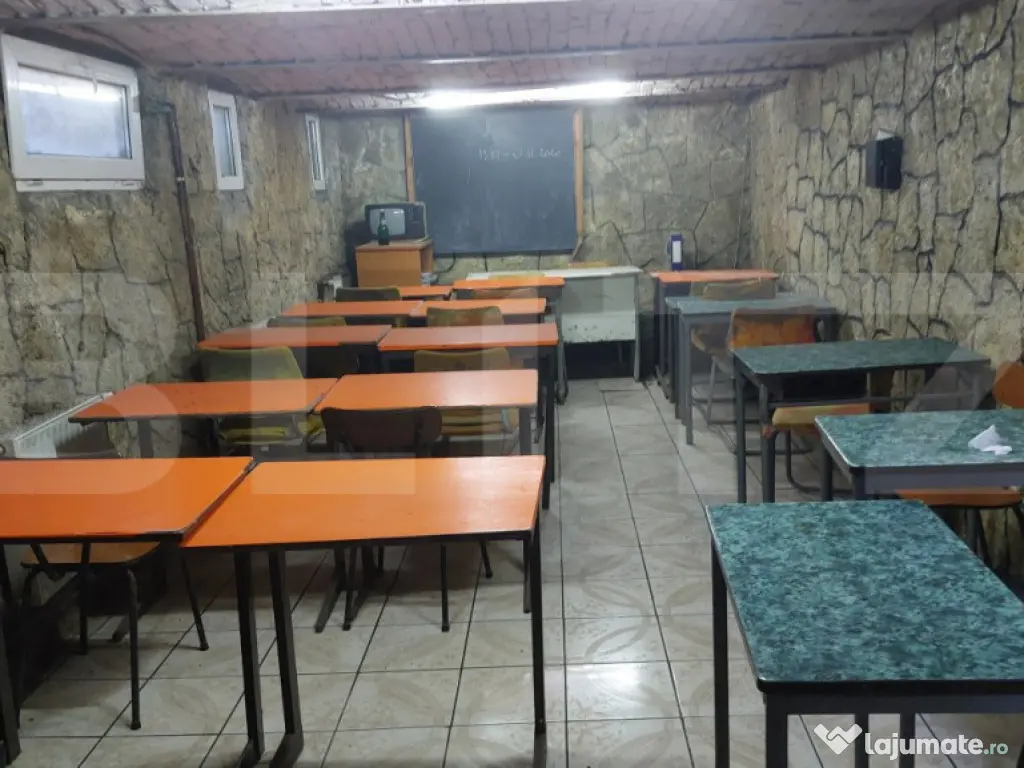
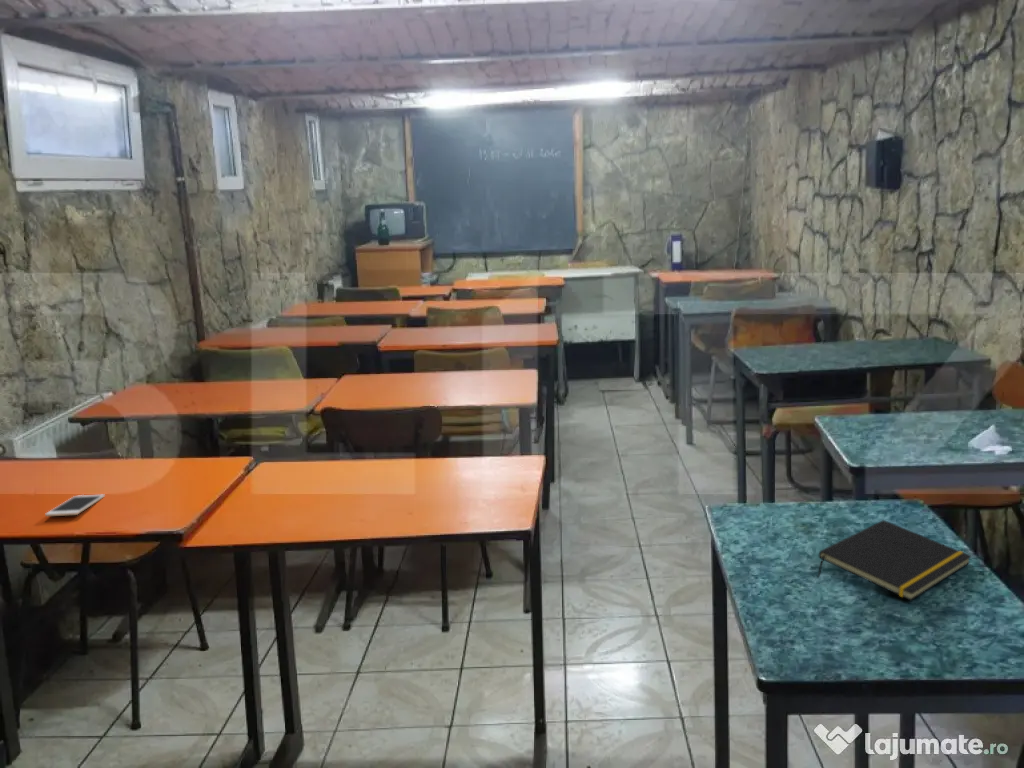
+ cell phone (76, 505)
+ notepad (895, 556)
